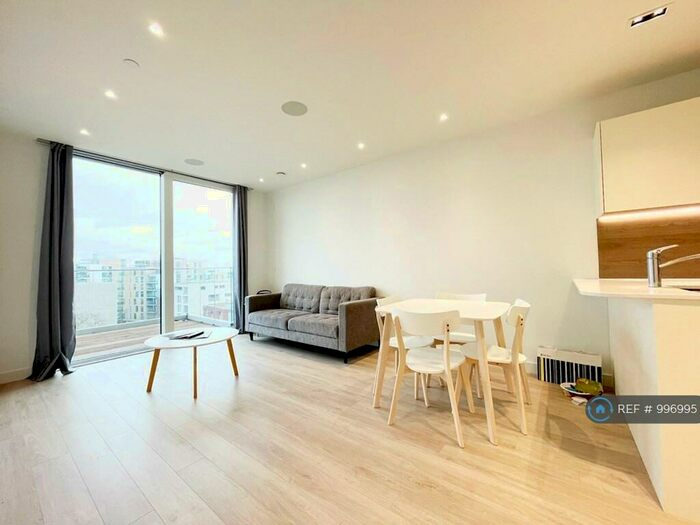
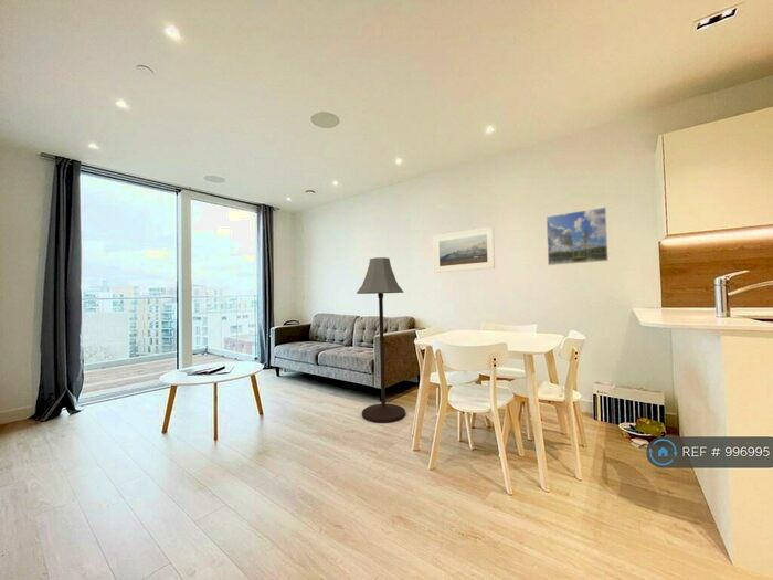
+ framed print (575, 238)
+ floor lamp (381, 336)
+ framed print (462, 251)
